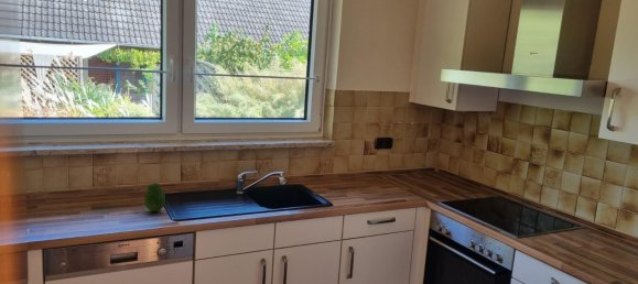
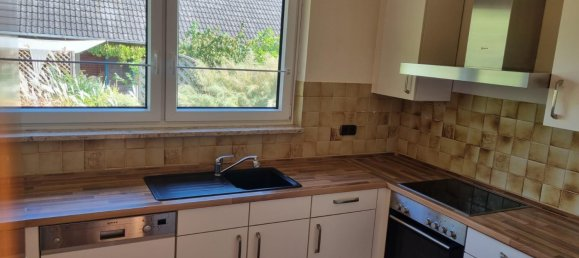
- fruit (154, 197)
